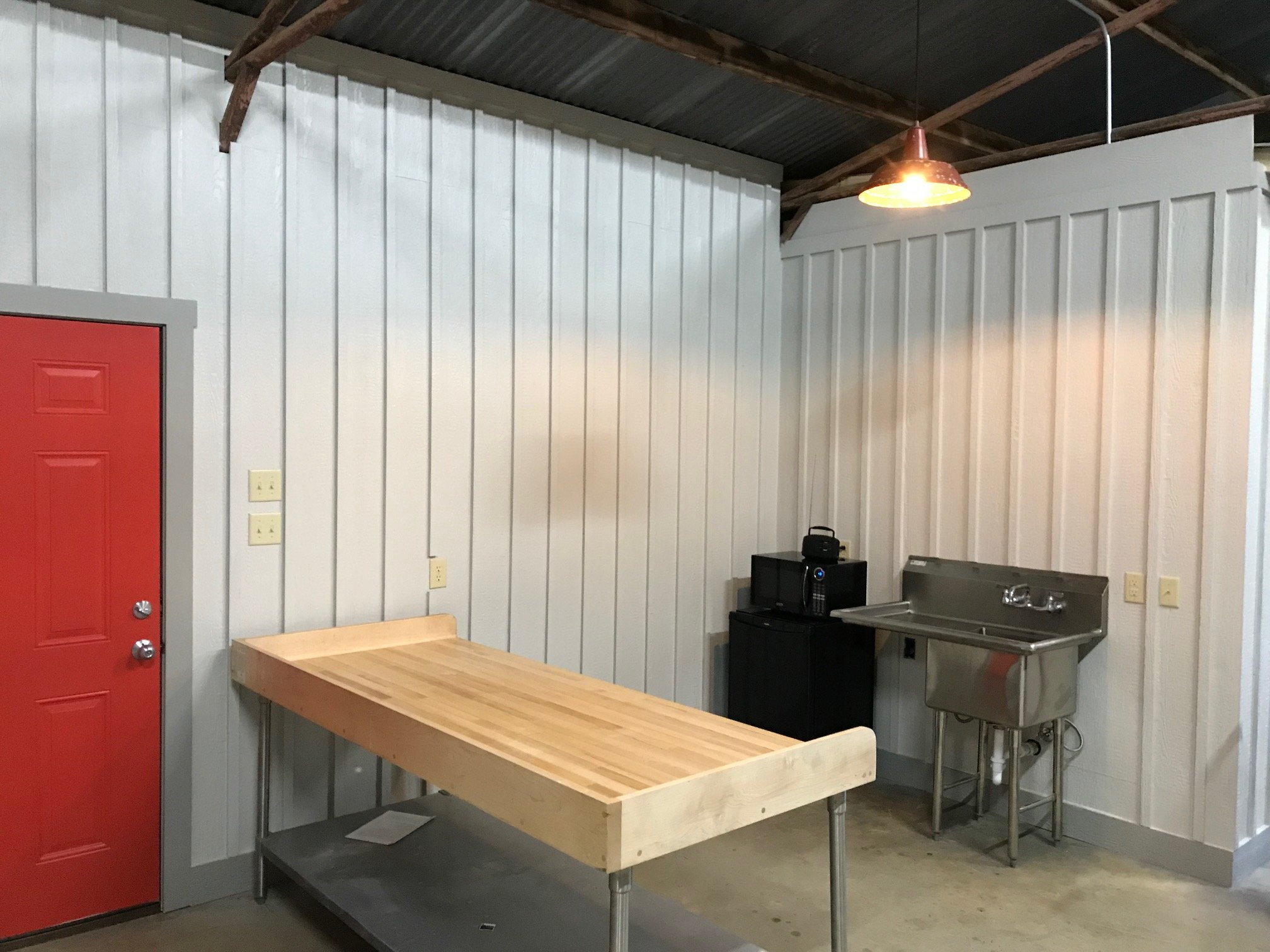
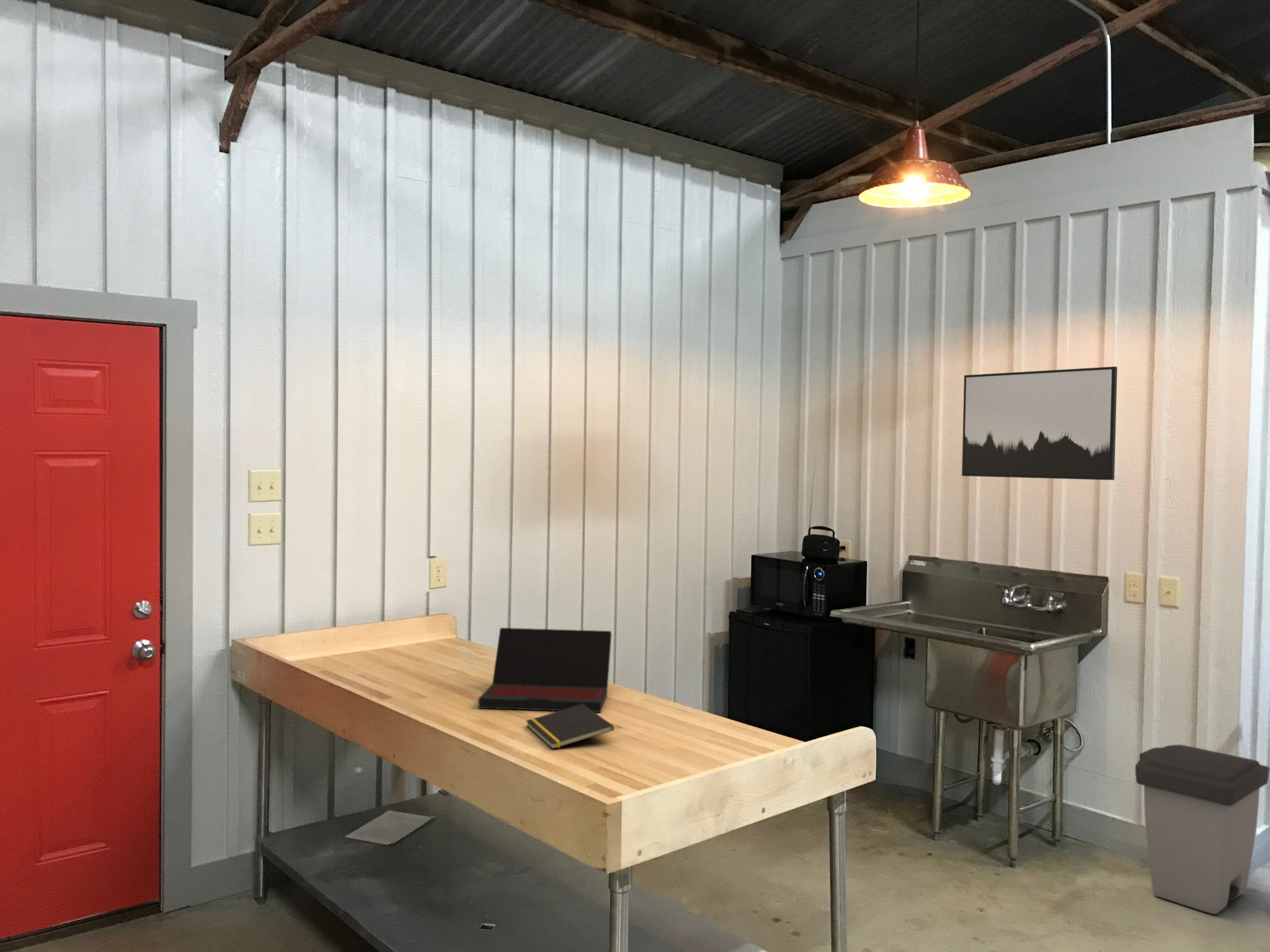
+ trash can (1198, 825)
+ notepad (568, 725)
+ wall art (1034, 424)
+ laptop (548, 667)
